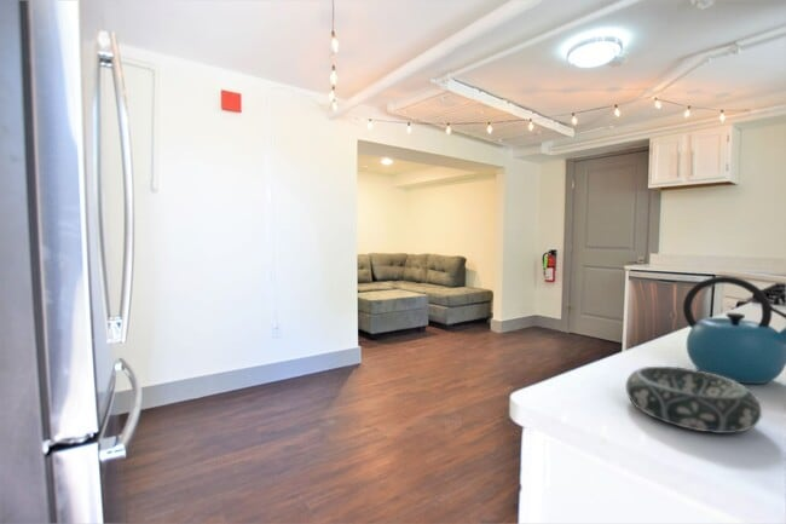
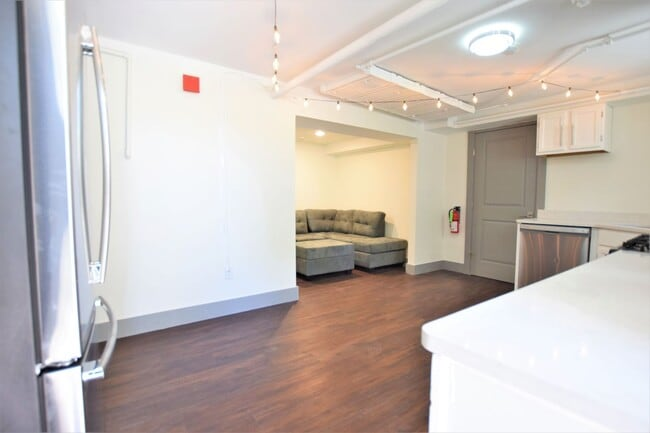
- kettle (740, 327)
- decorative bowl (688, 397)
